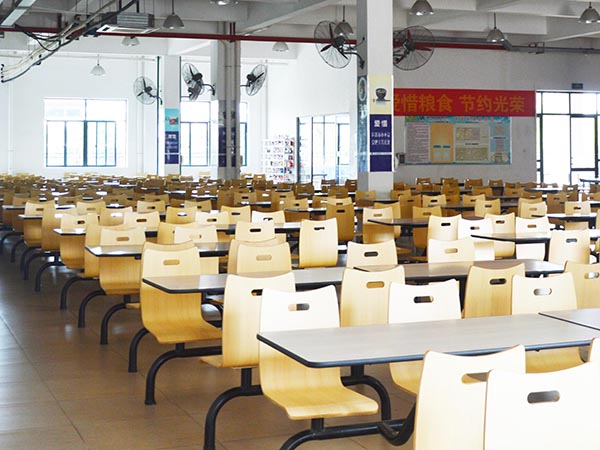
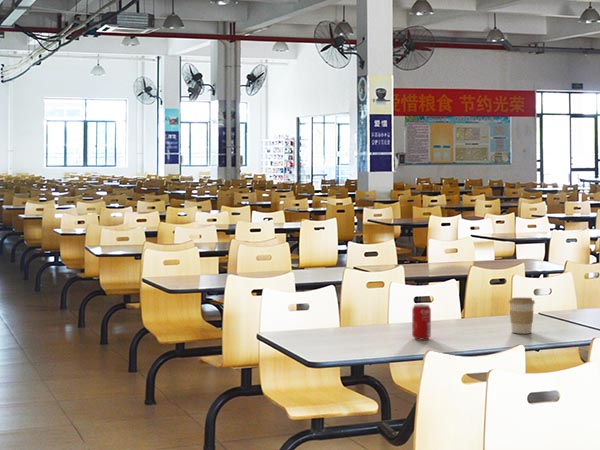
+ beverage can (421, 321)
+ coffee cup (521, 314)
